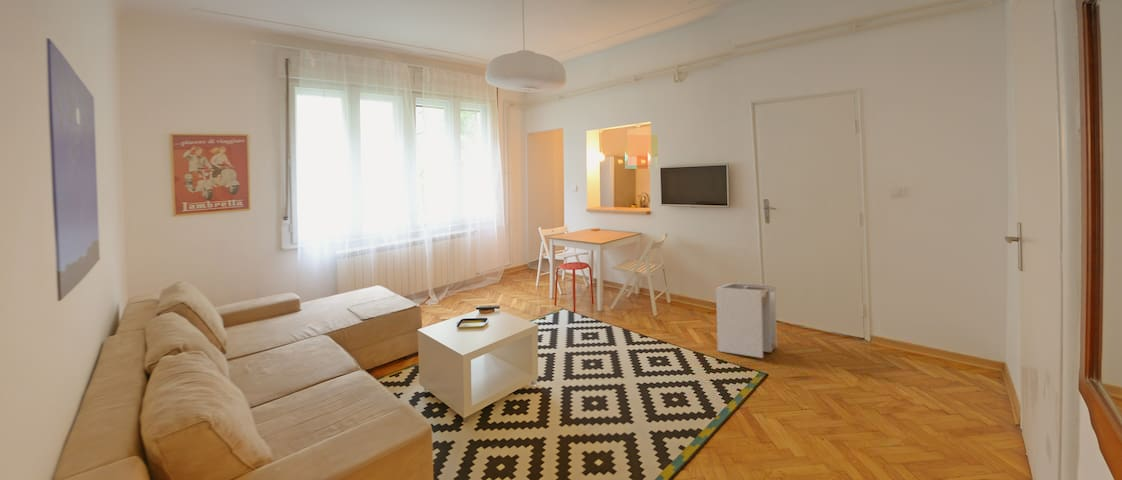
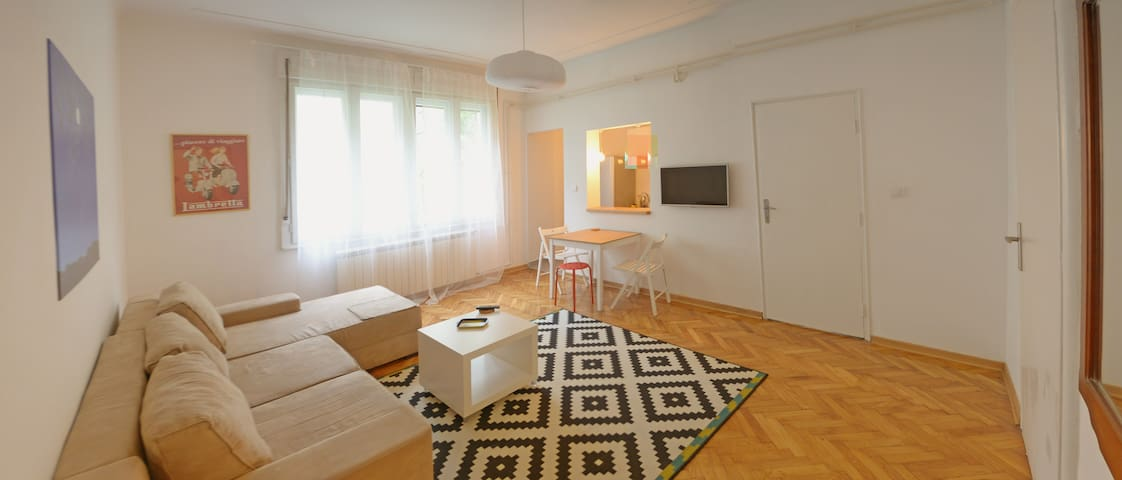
- laundry hamper (746, 318)
